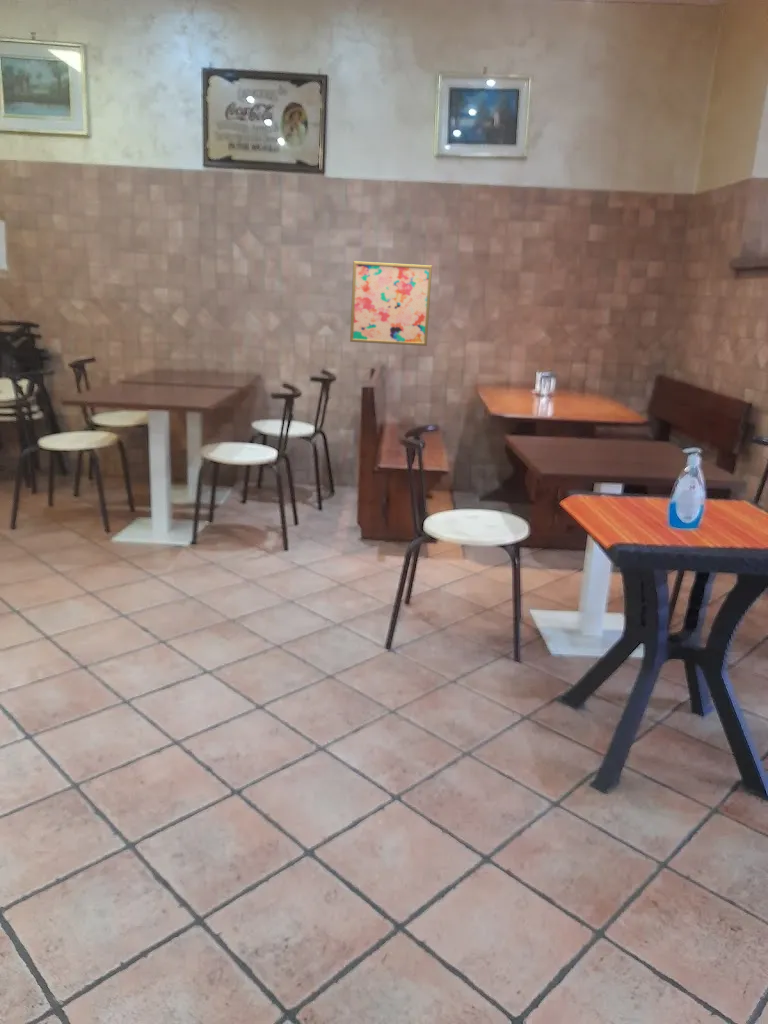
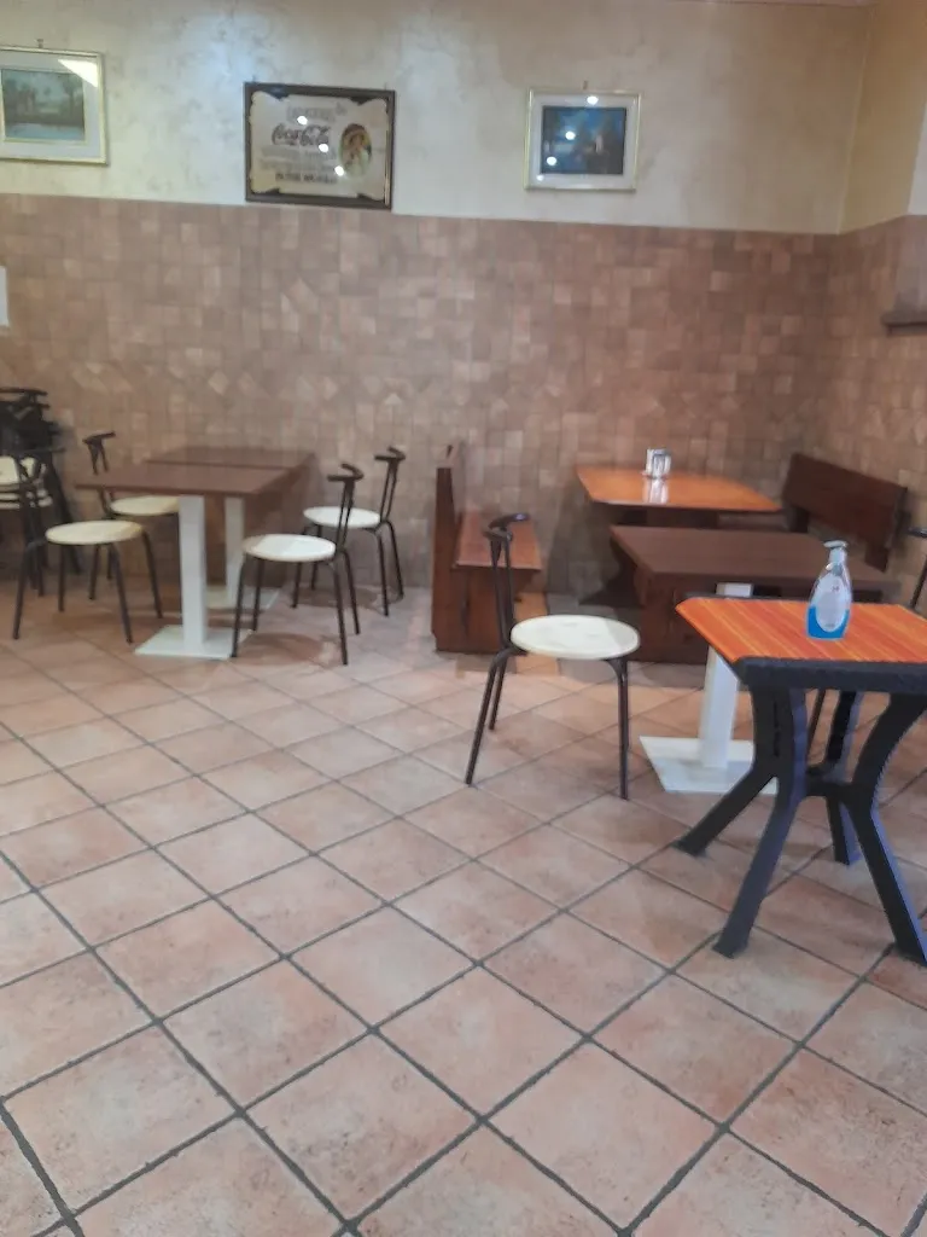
- wall art (390, 304)
